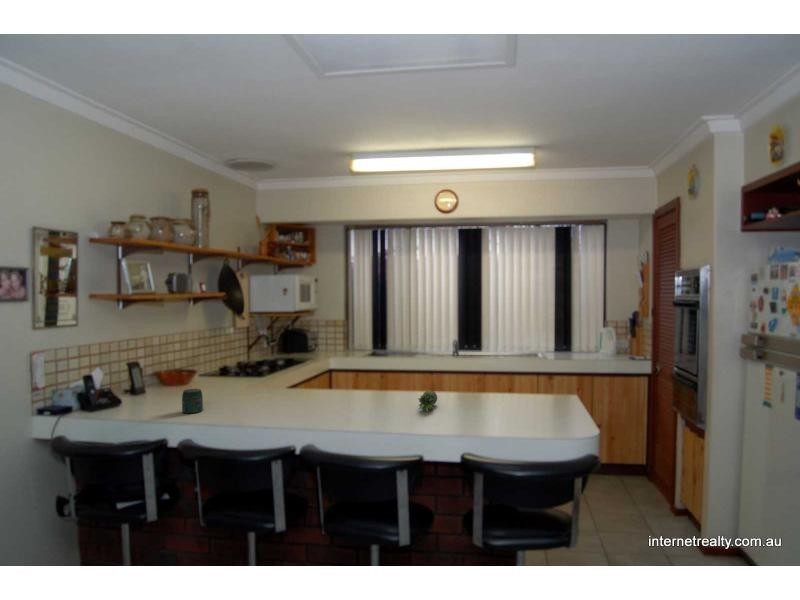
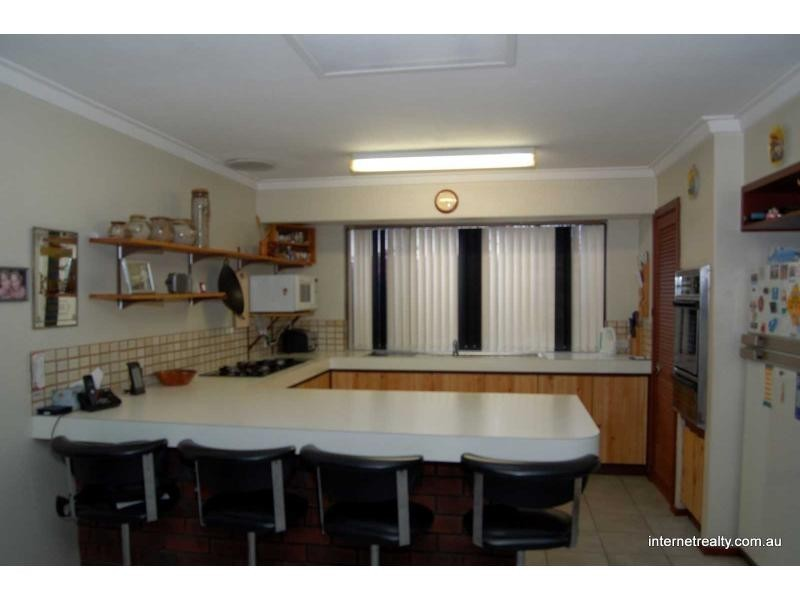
- jar (192, 400)
- fruit (427, 399)
